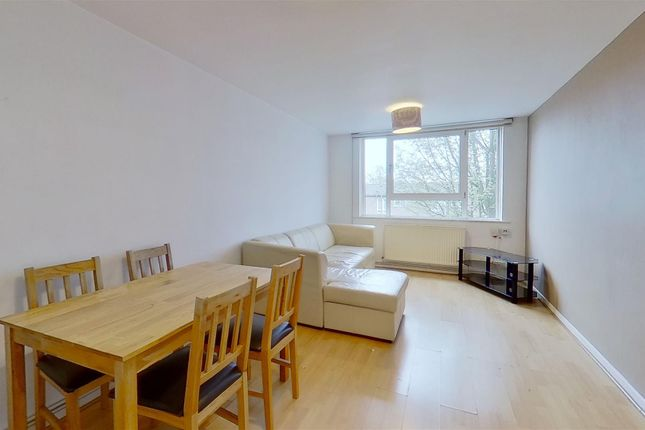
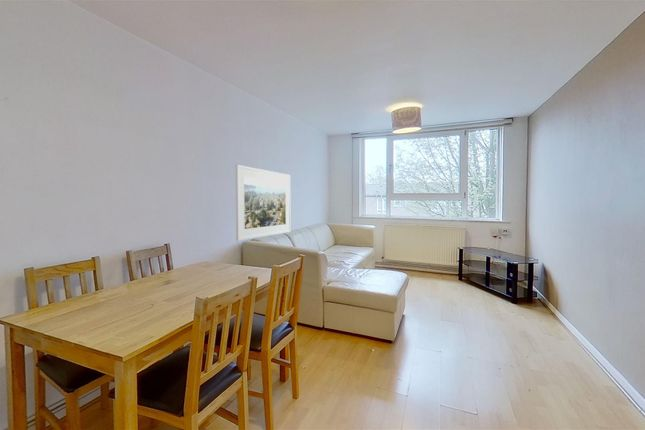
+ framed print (266, 203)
